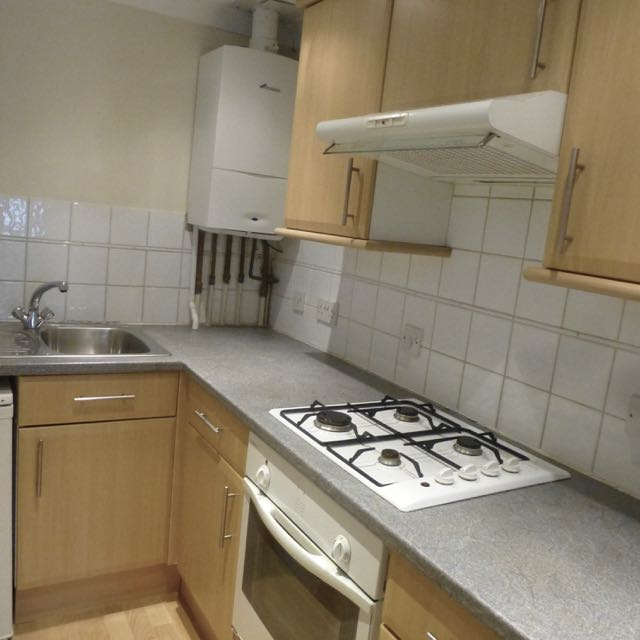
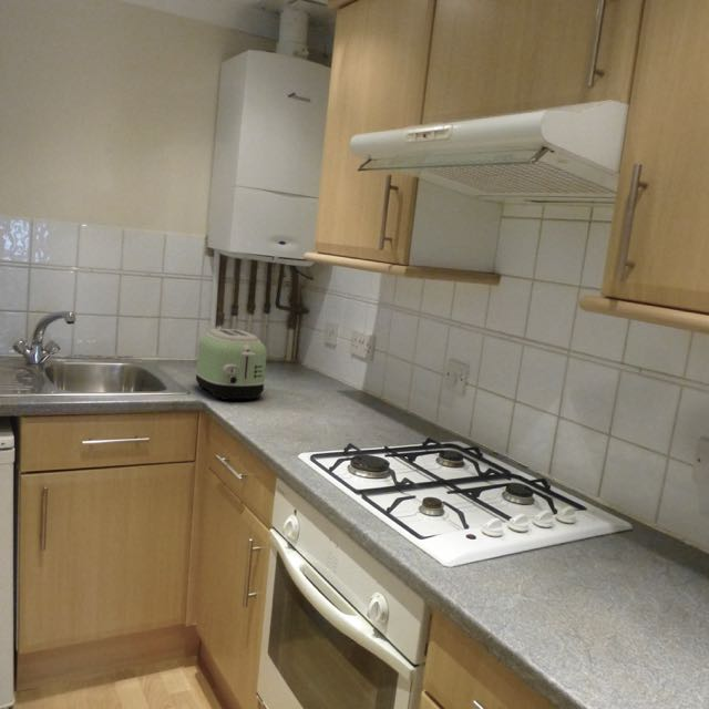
+ toaster (232, 363)
